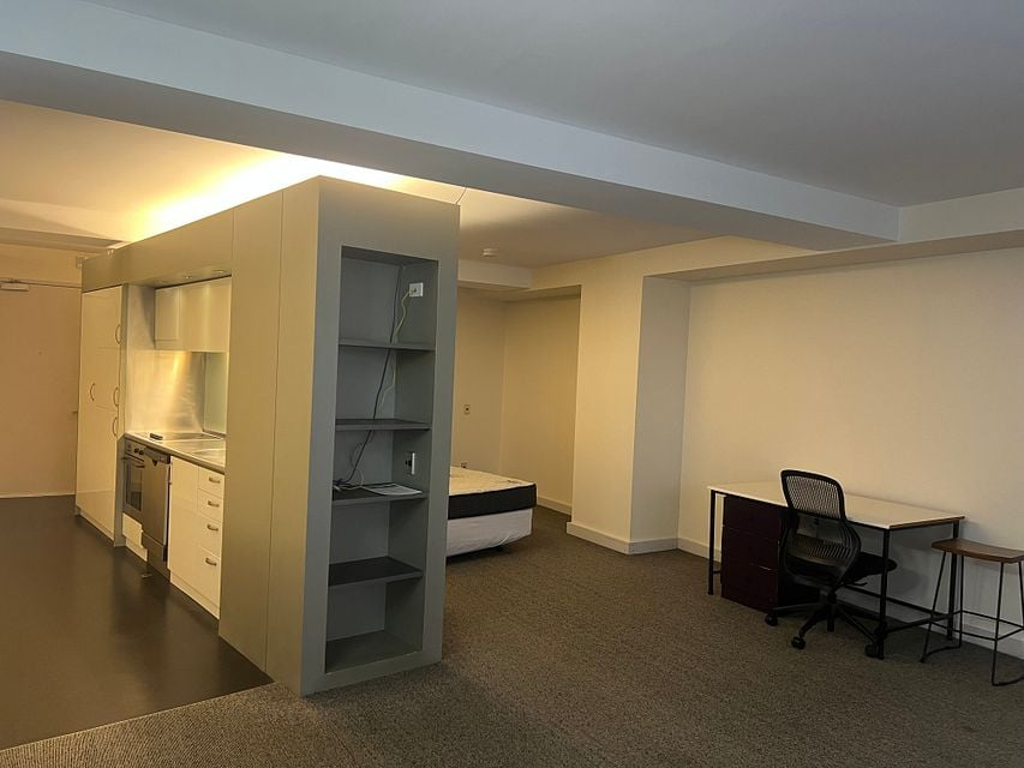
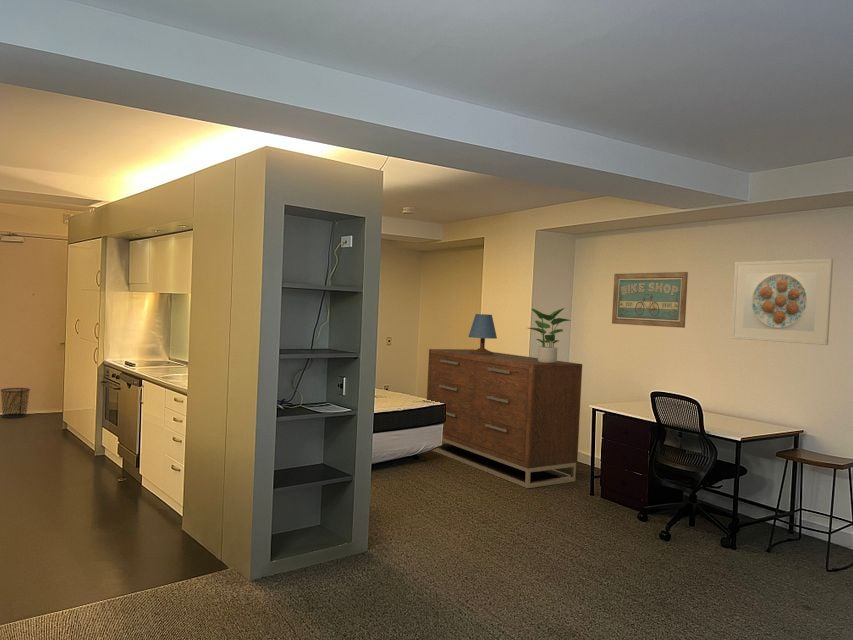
+ potted plant (544, 333)
+ wall art (647, 299)
+ waste bin (14, 402)
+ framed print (778, 301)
+ dresser (495, 409)
+ table lamp (482, 333)
